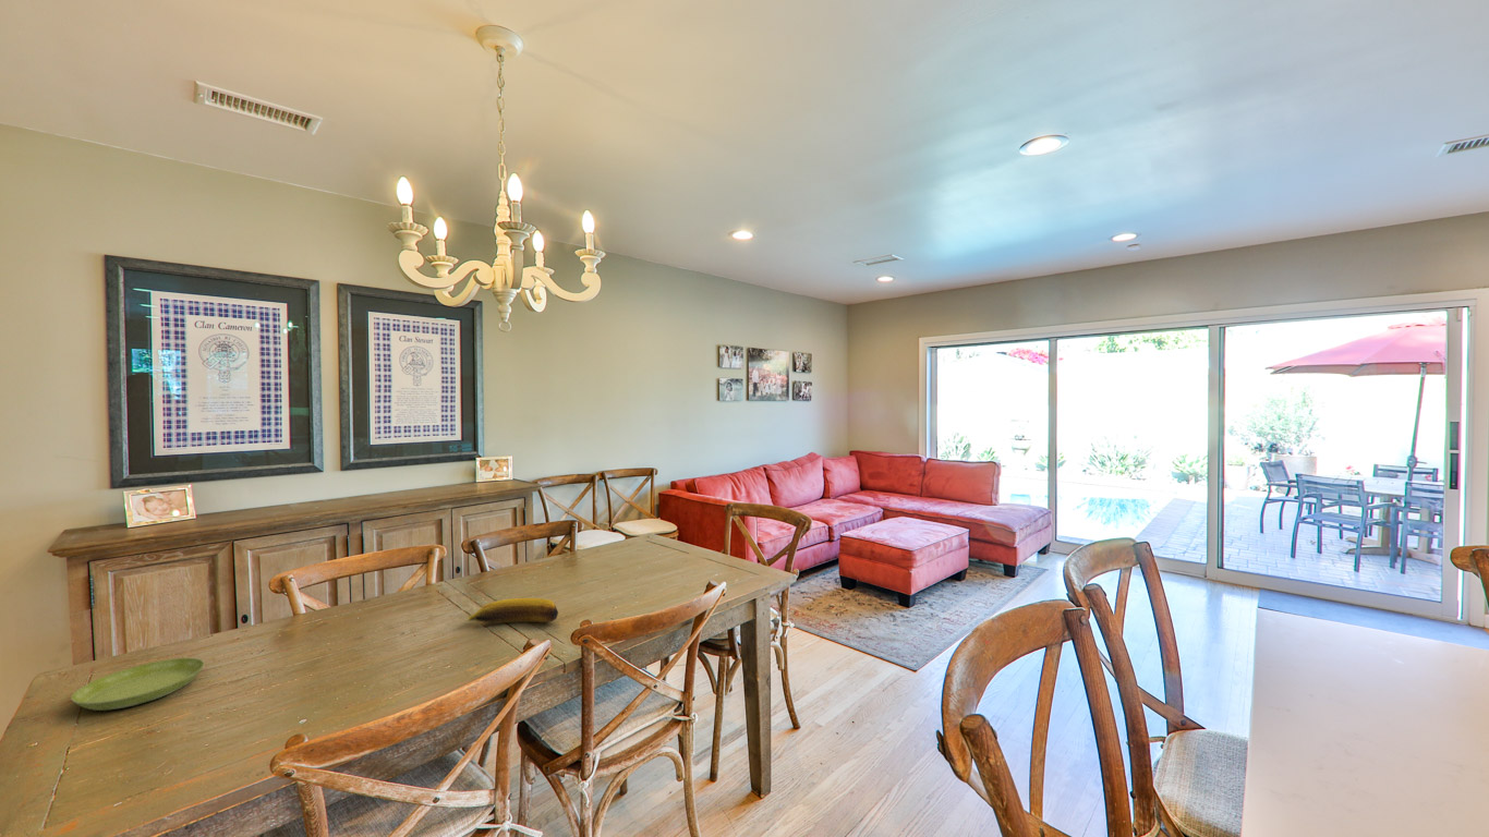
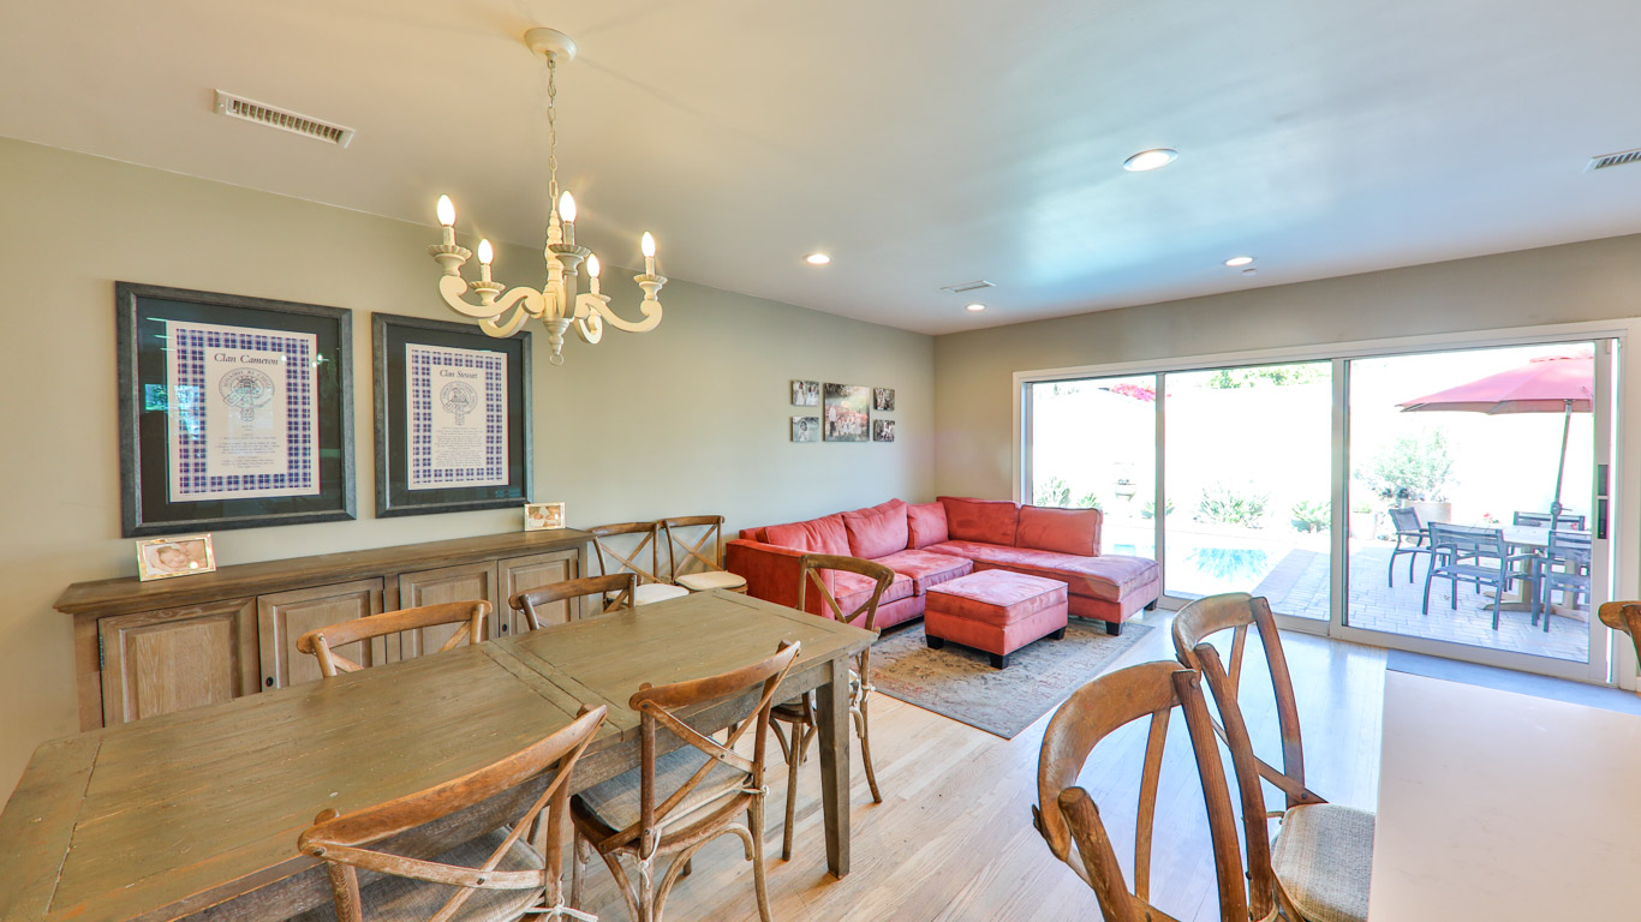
- saucer (142, 684)
- banana (513, 615)
